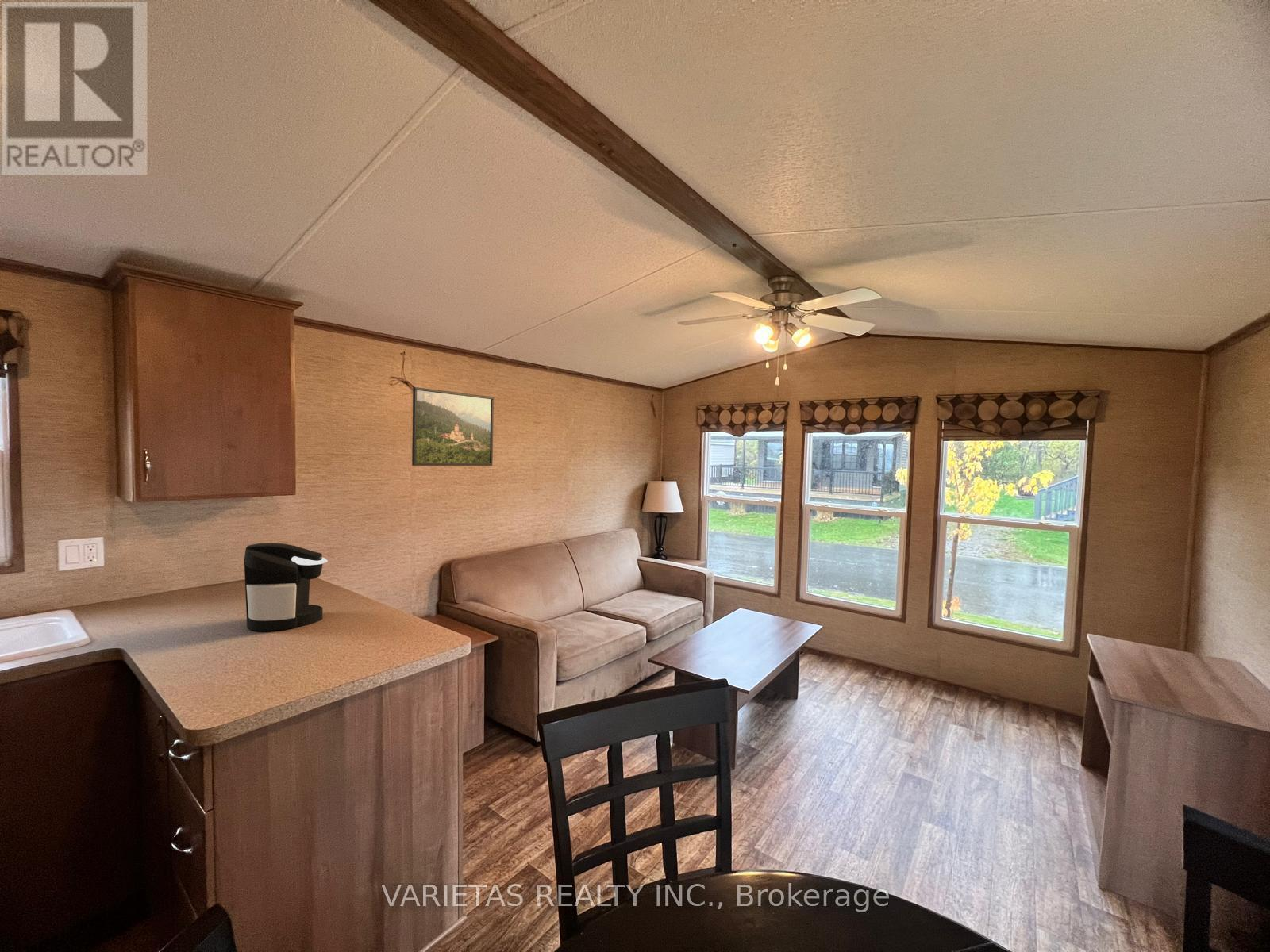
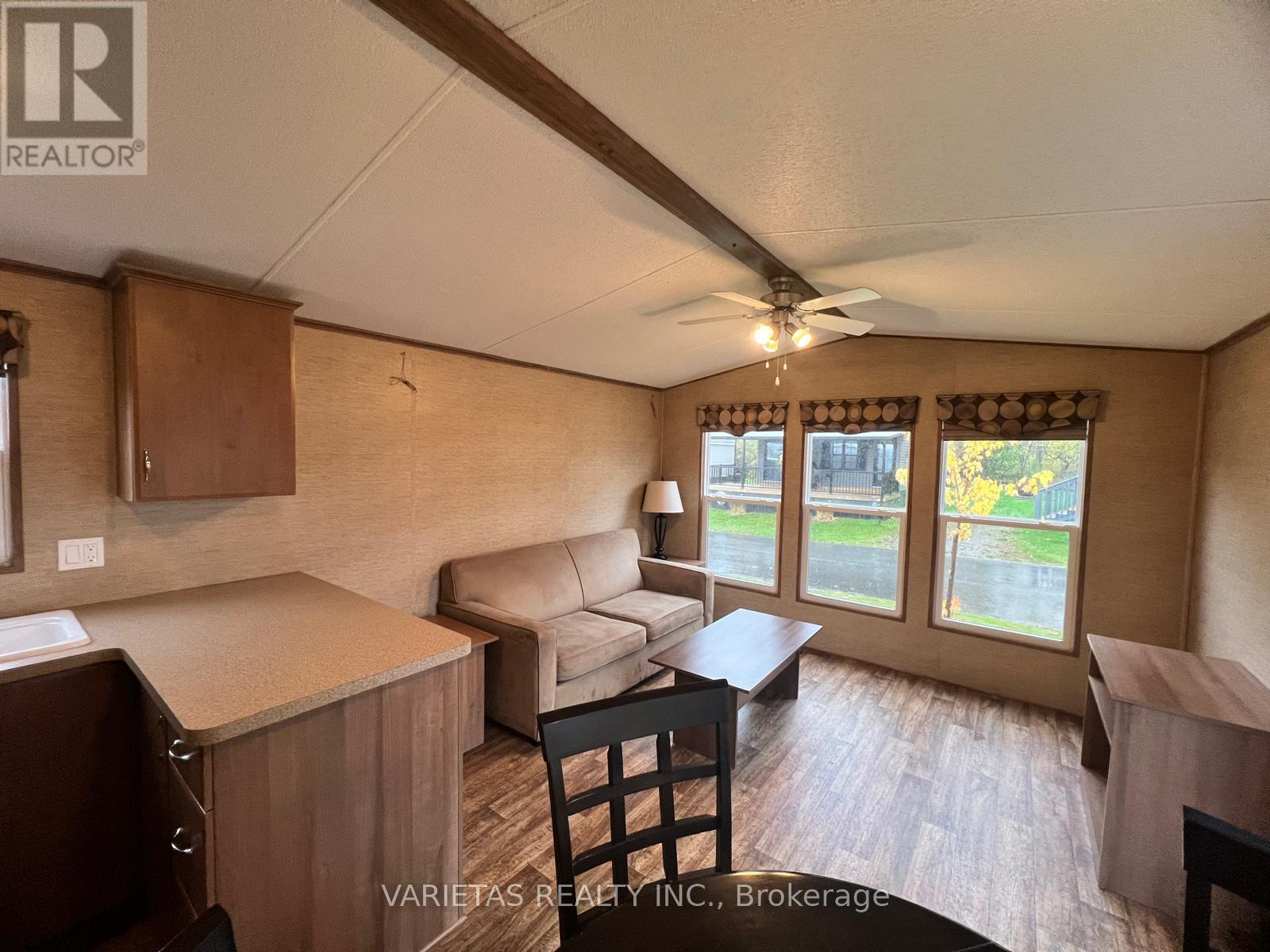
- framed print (455, 429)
- coffee maker (287, 582)
